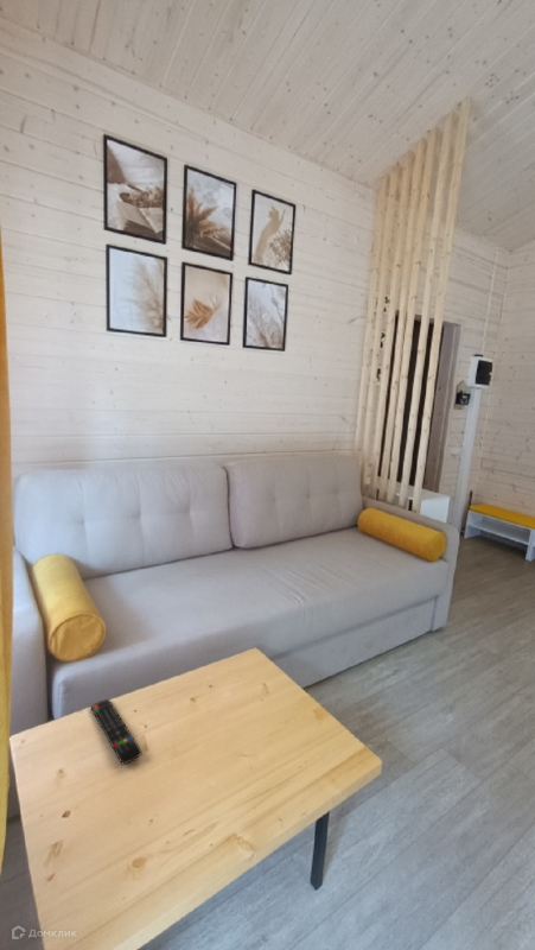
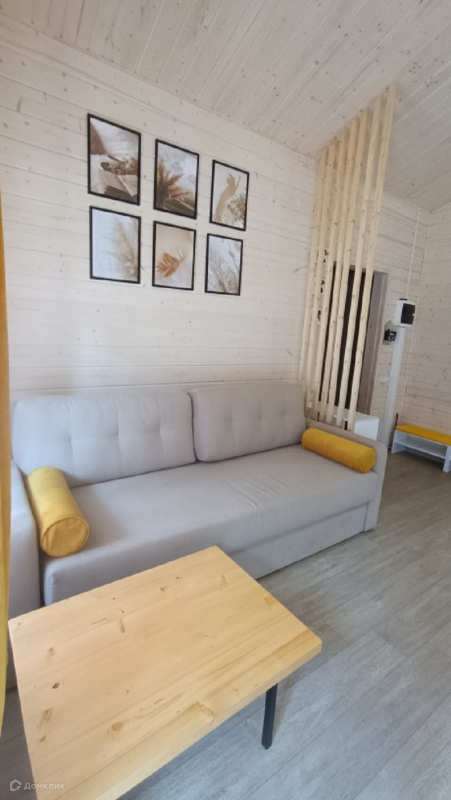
- remote control (114, 729)
